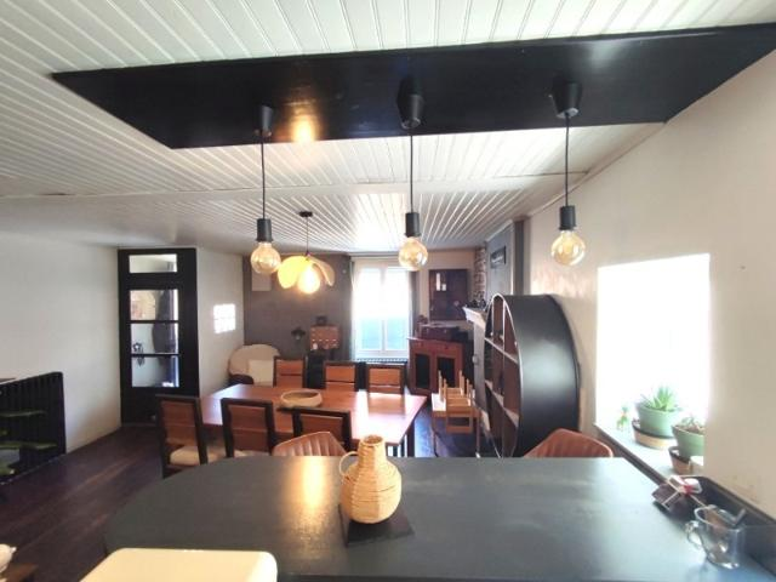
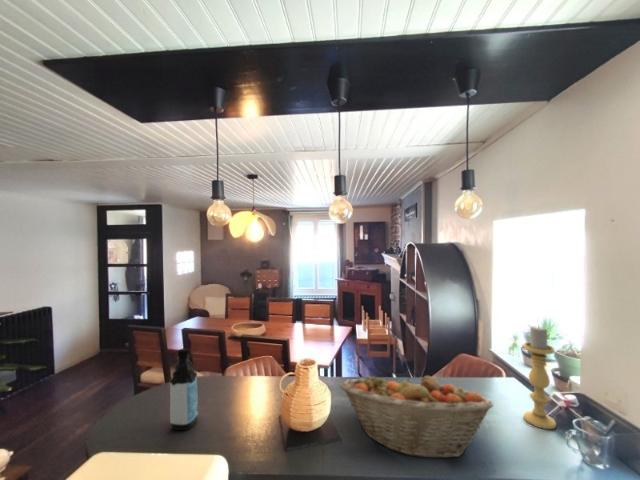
+ fruit basket (411, 403)
+ candle holder (538, 373)
+ water bottle (183, 386)
